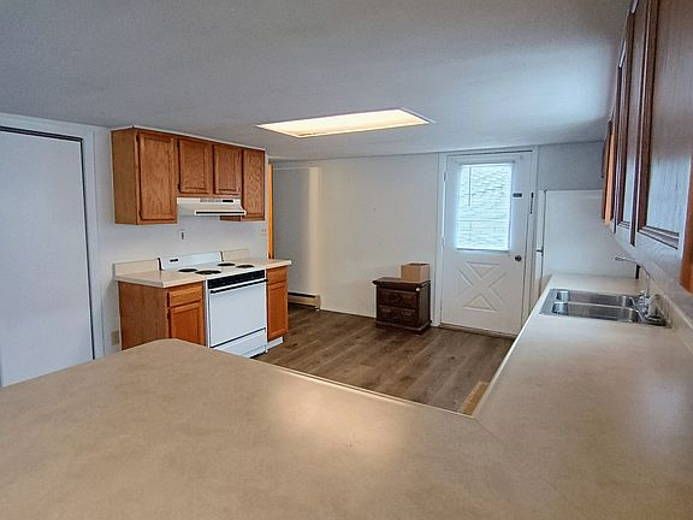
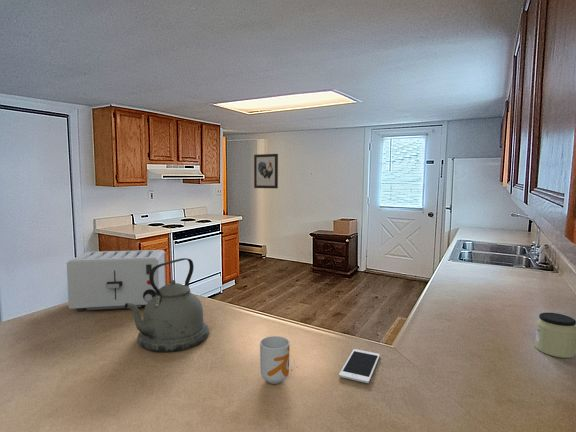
+ wall art (265, 171)
+ cell phone (360, 364)
+ mug (276, 360)
+ toaster (119, 279)
+ kettle (171, 301)
+ jar (555, 334)
